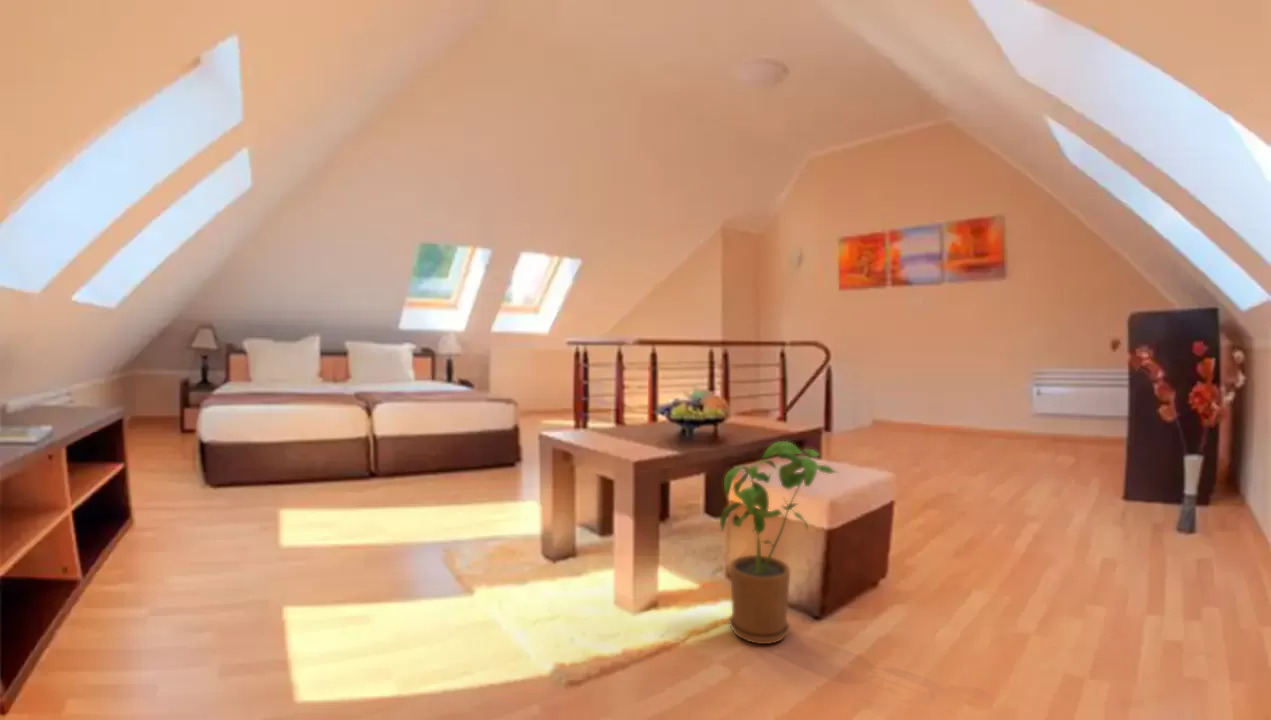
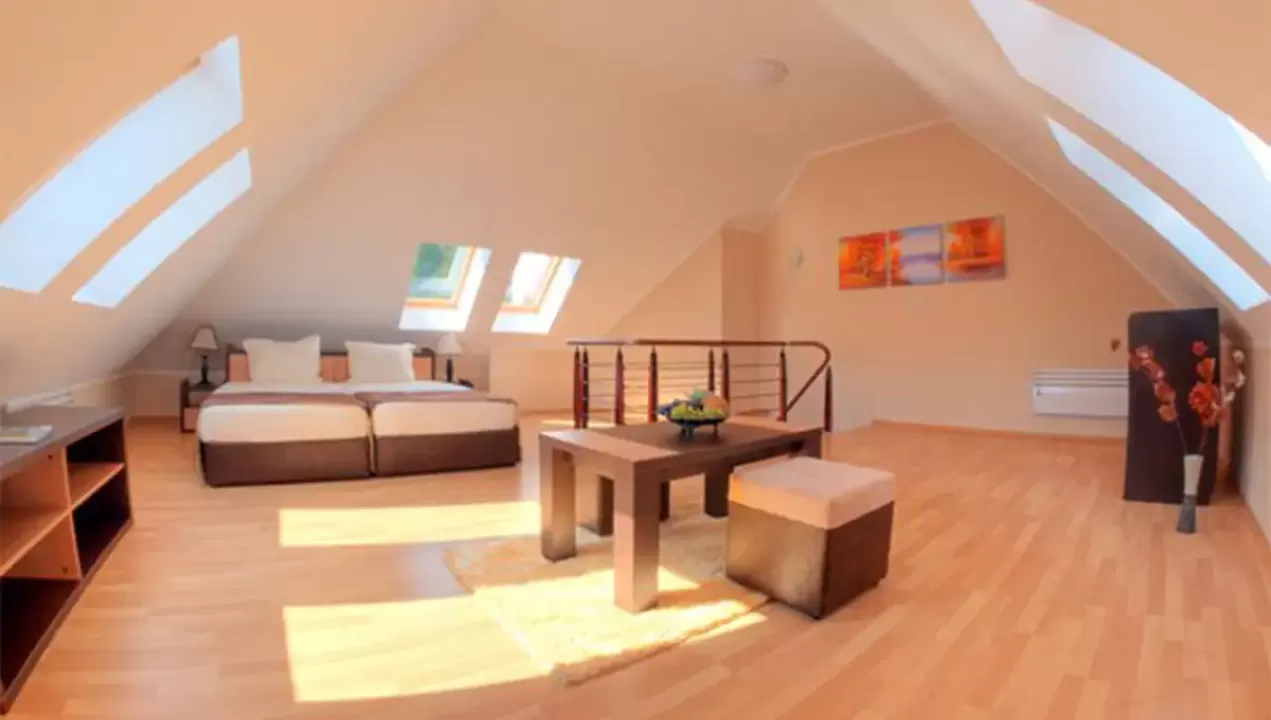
- house plant (759, 539)
